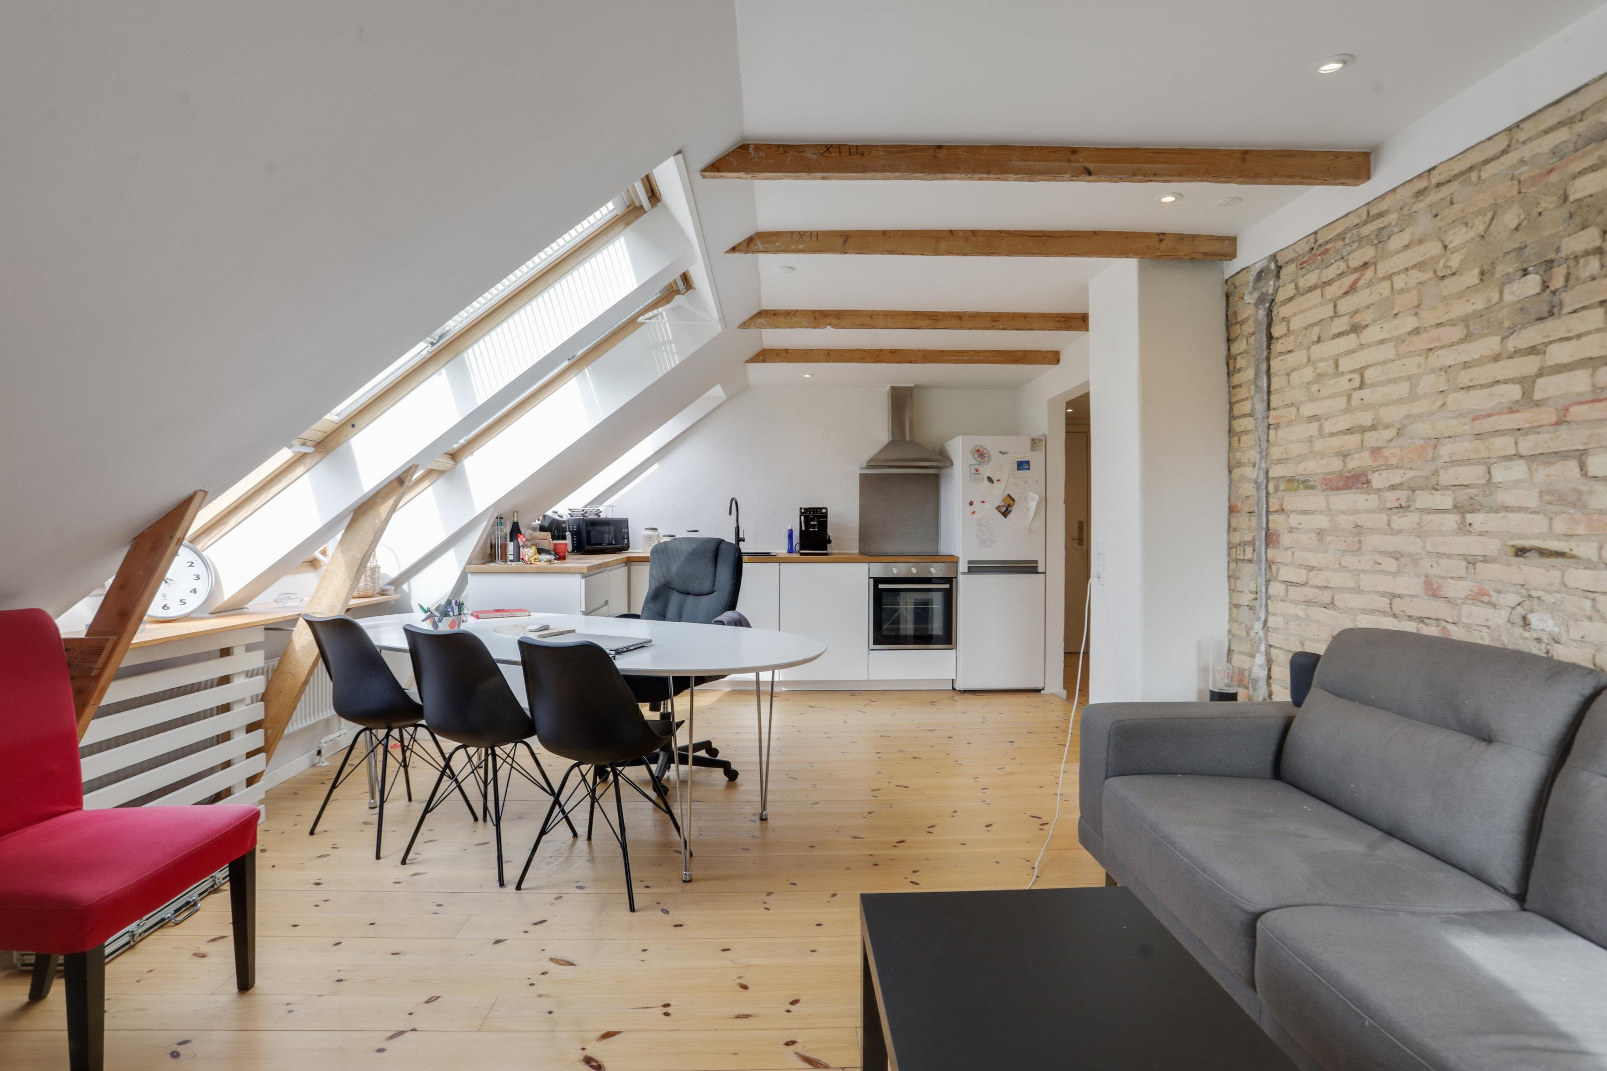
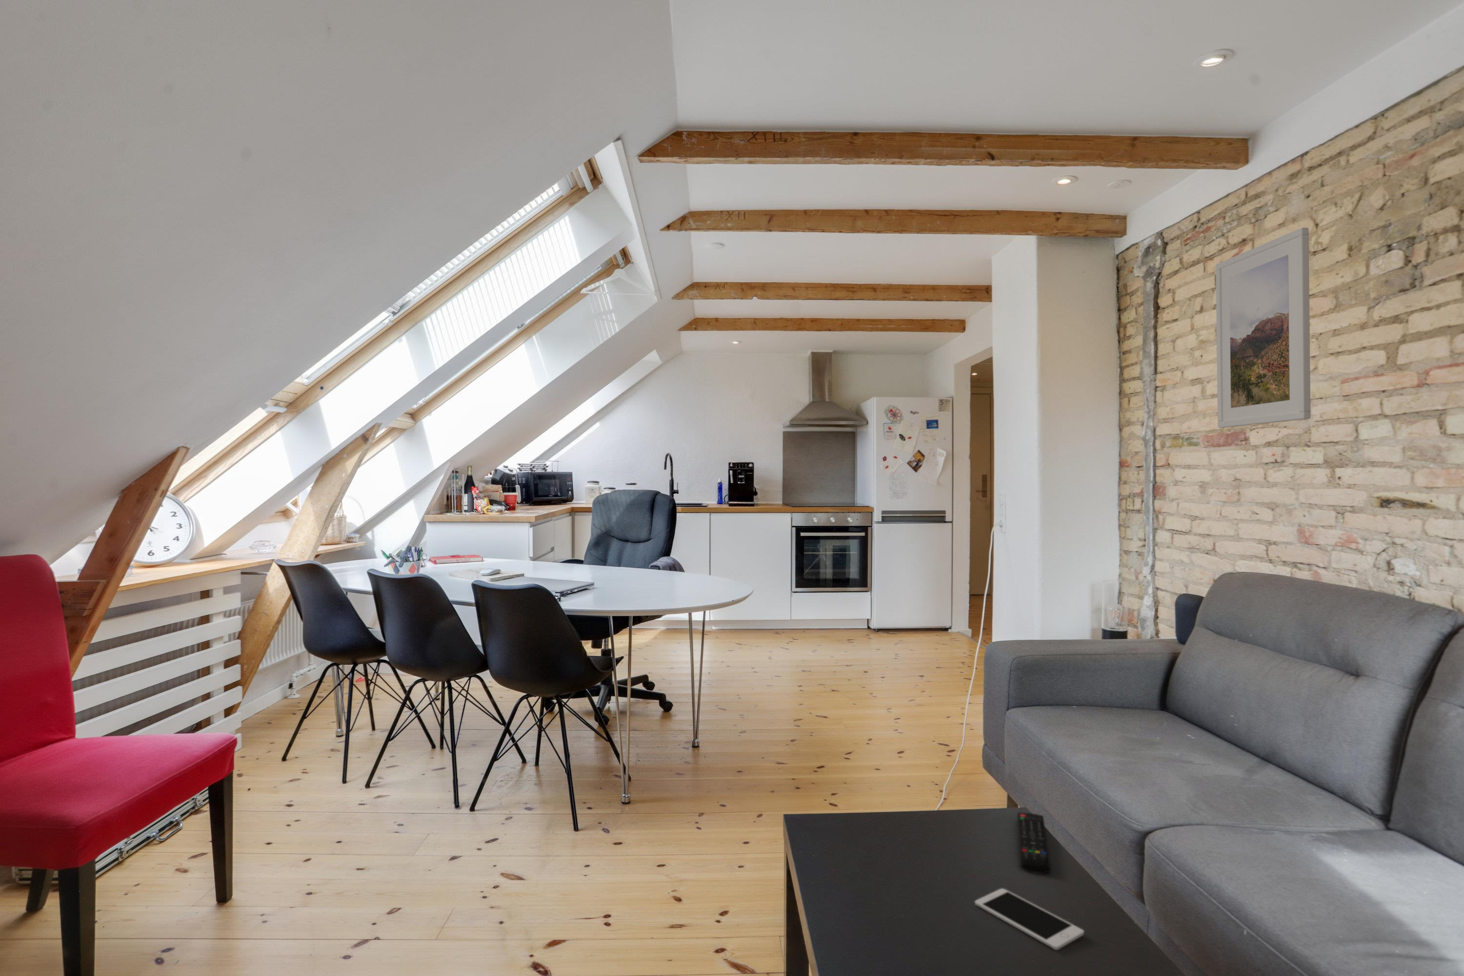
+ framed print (1259, 335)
+ cell phone (1027, 917)
+ remote control (1033, 841)
